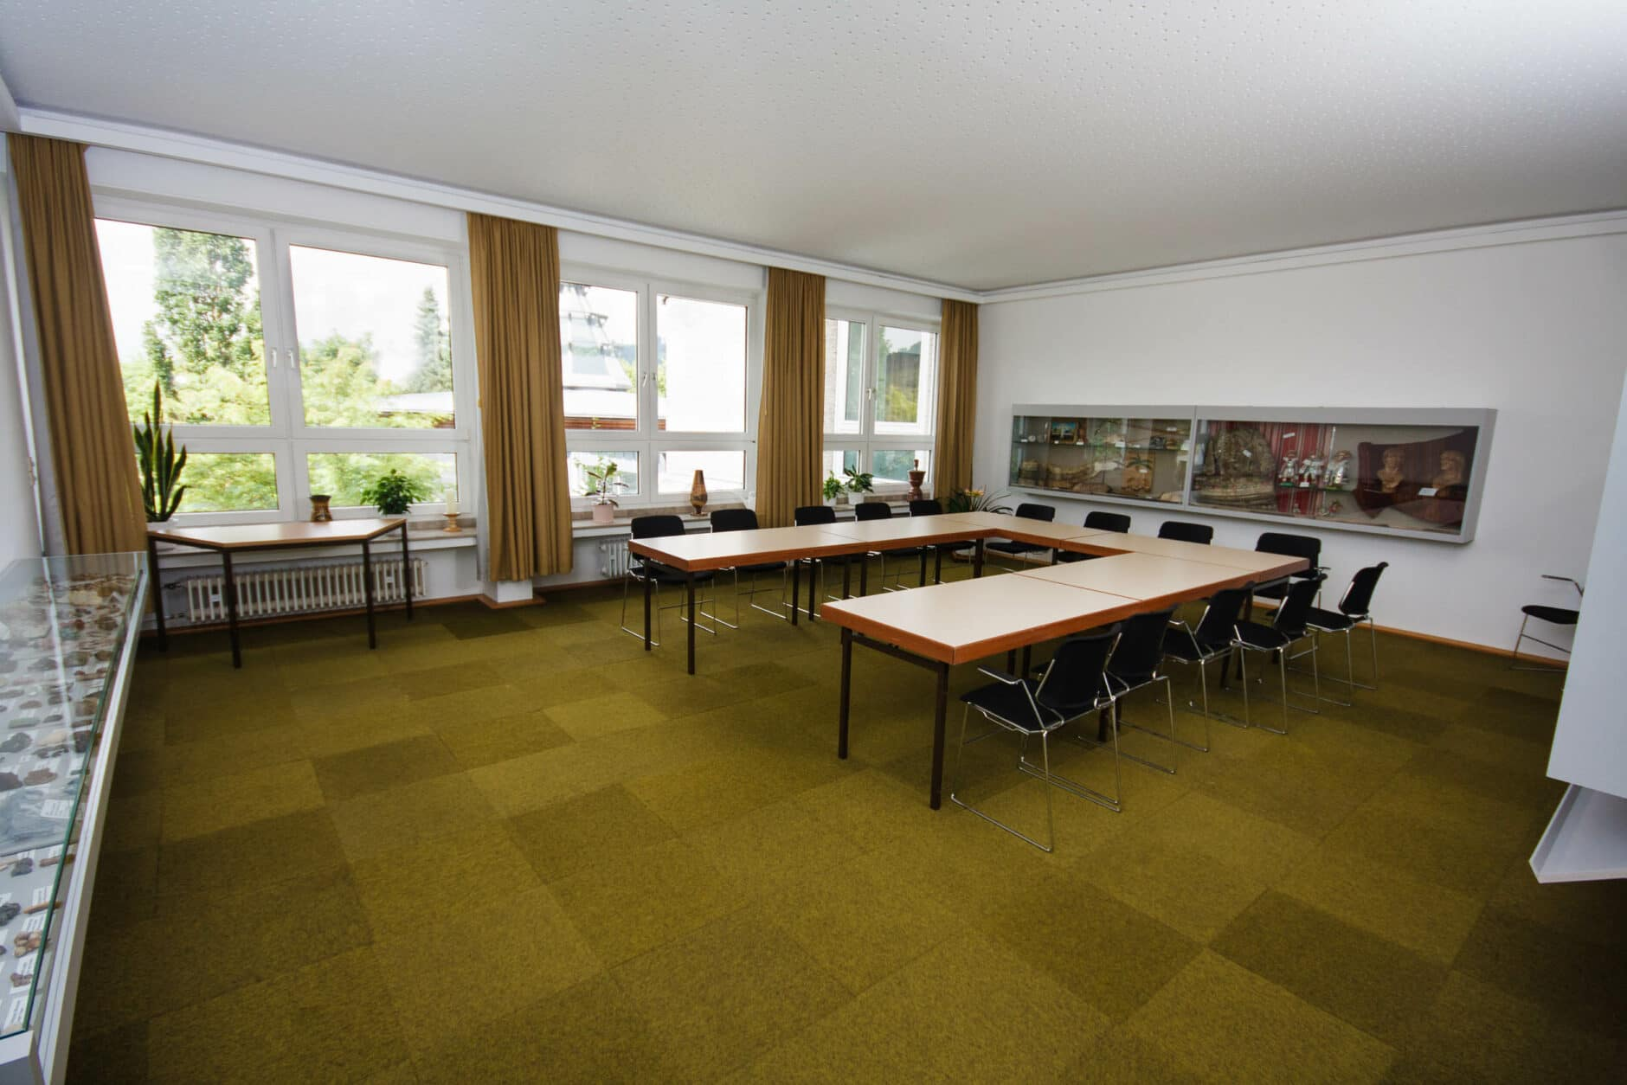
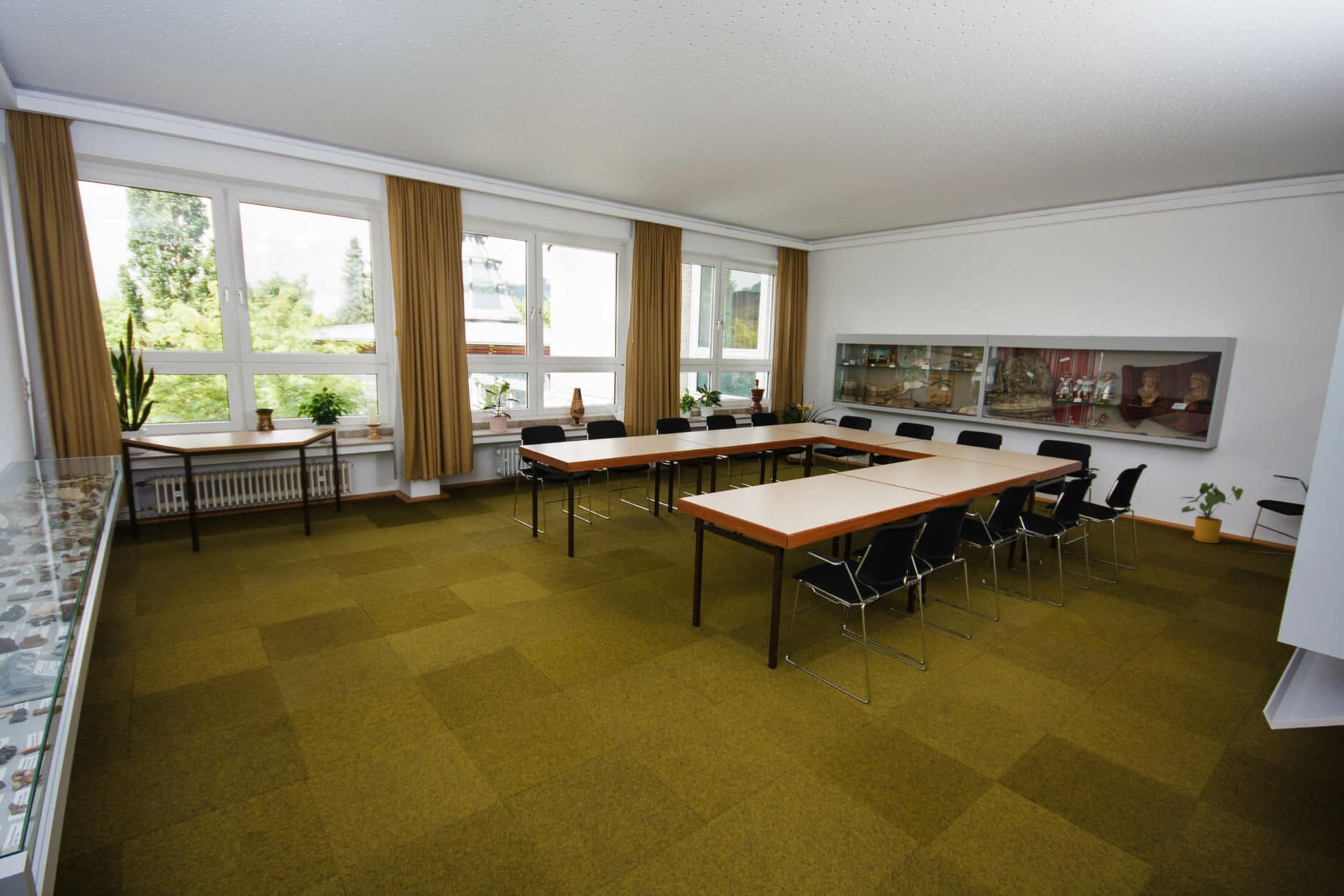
+ house plant (1207, 512)
